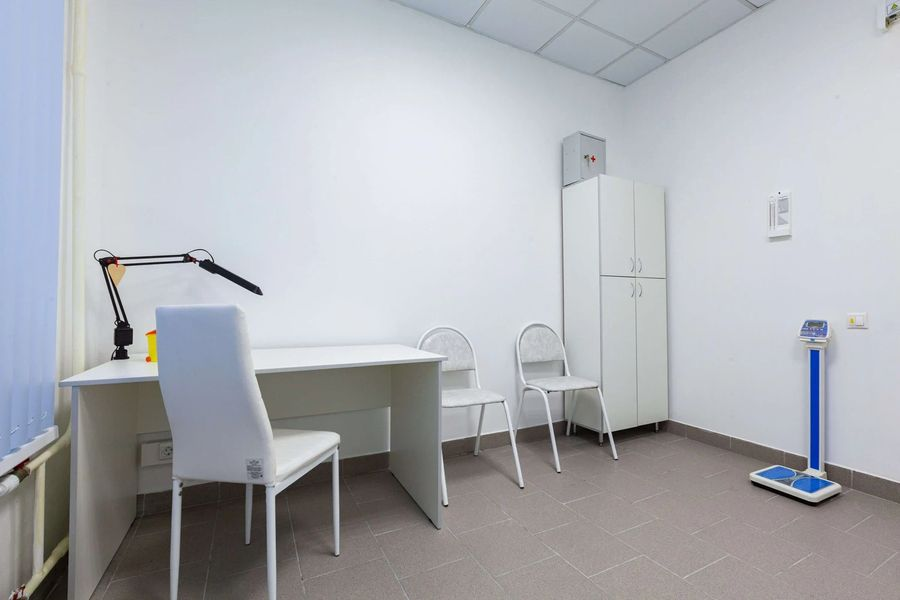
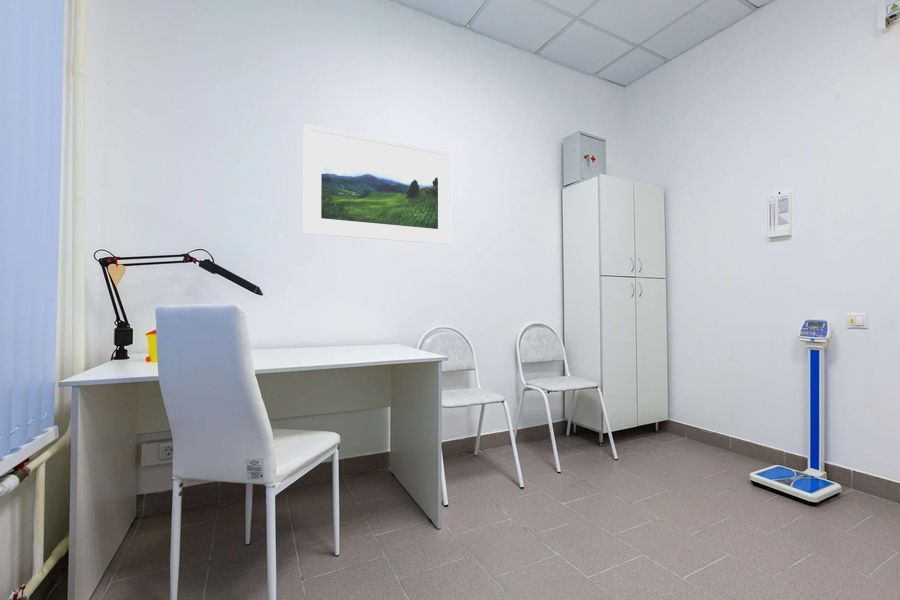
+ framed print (383, 189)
